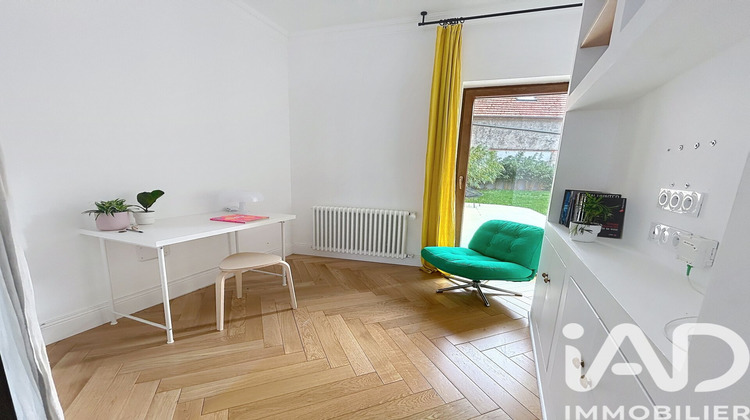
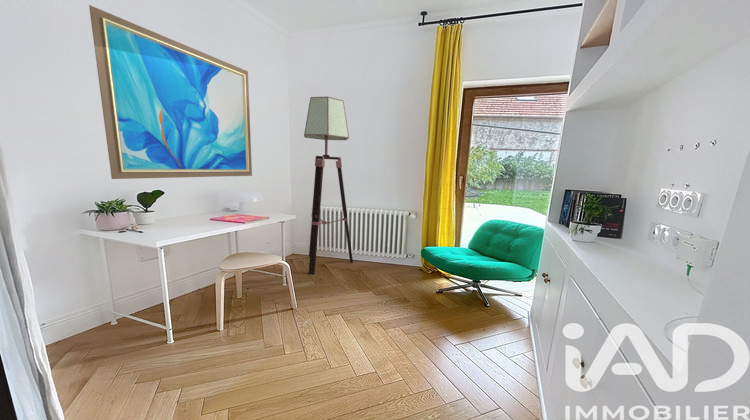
+ floor lamp (321, 186)
+ wall art (194, 114)
